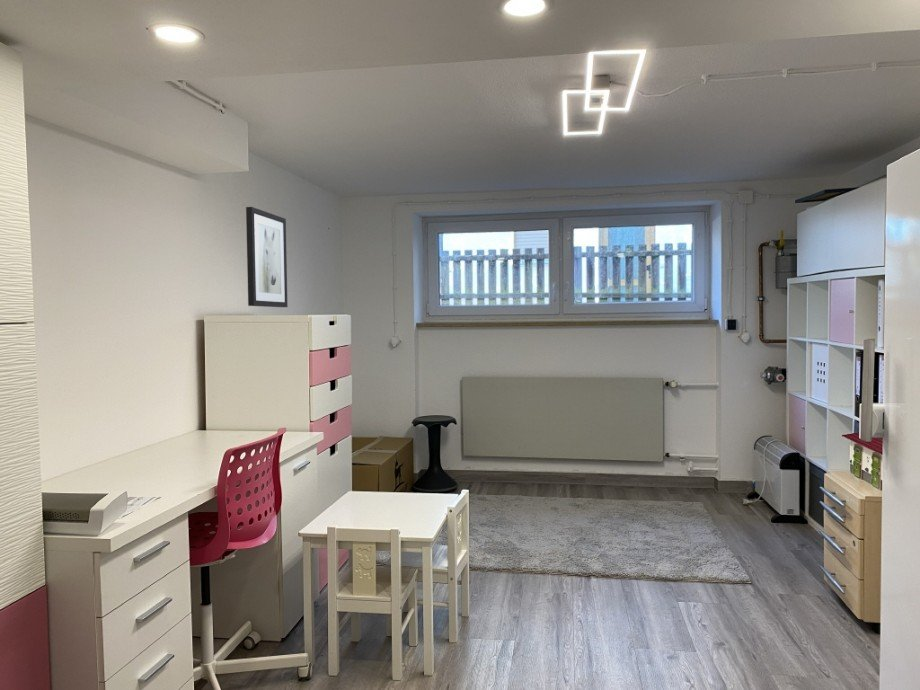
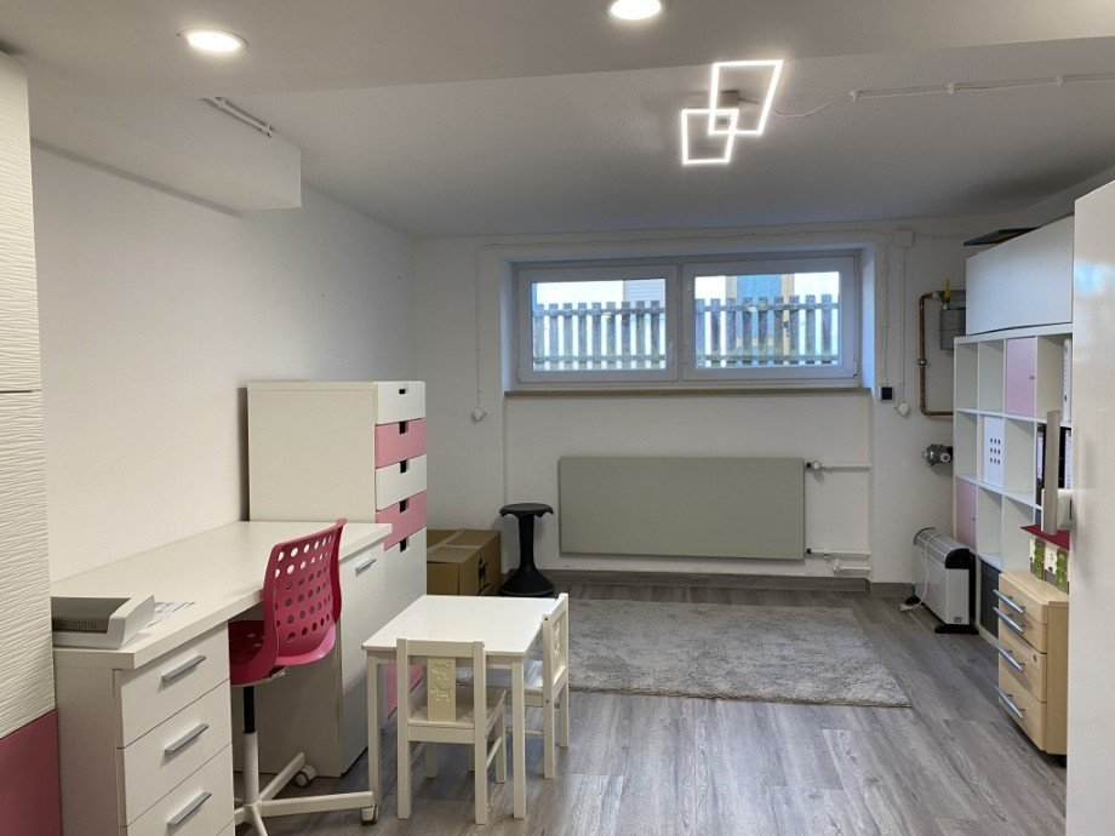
- wall art (267, 260)
